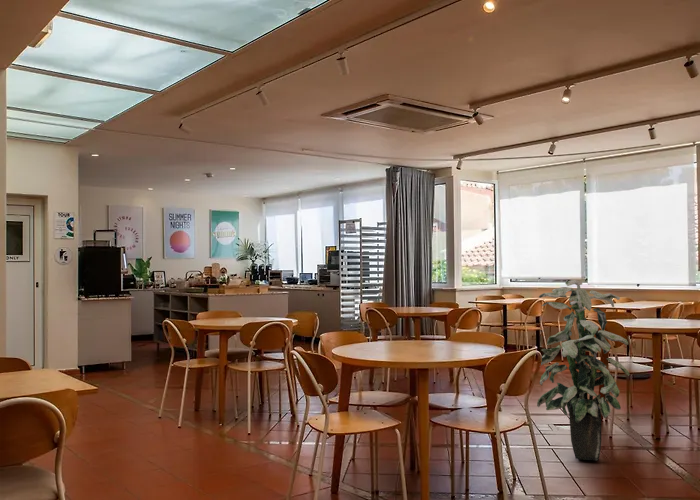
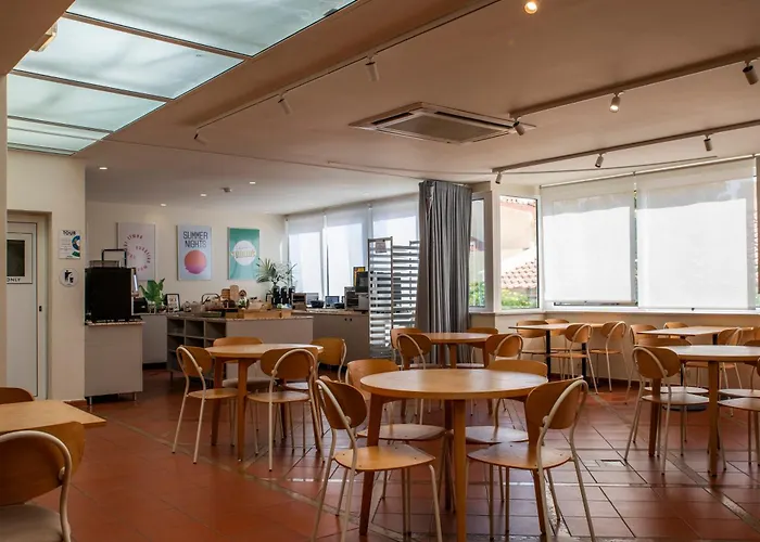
- indoor plant (579, 367)
